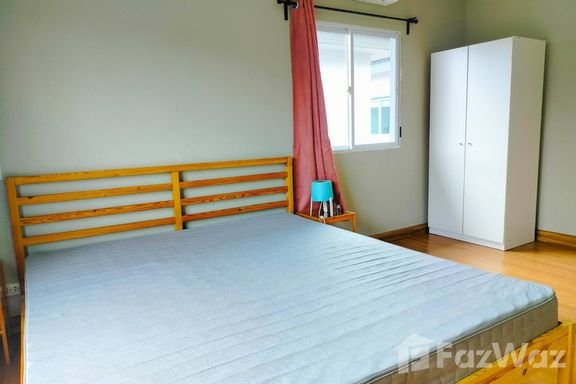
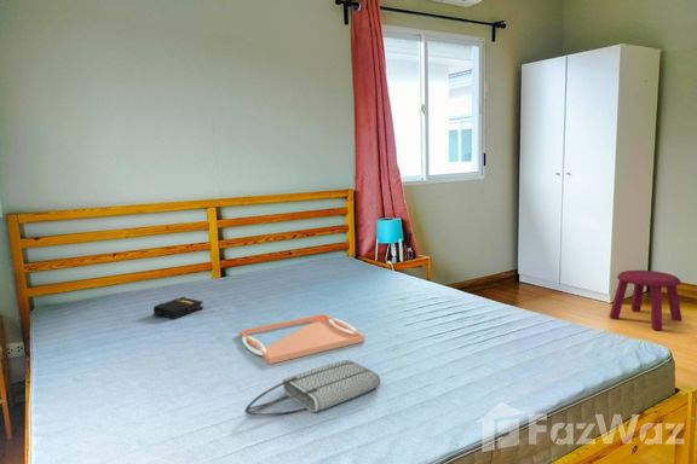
+ book (175, 307)
+ stool (651, 297)
+ tote bag (311, 390)
+ serving tray (300, 335)
